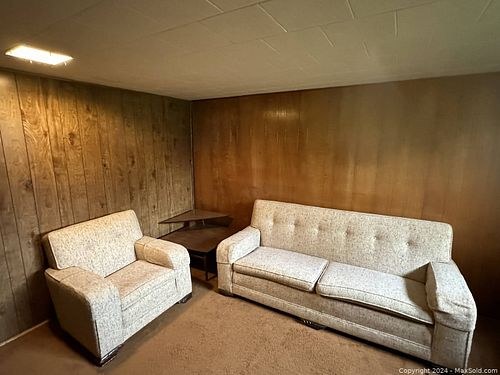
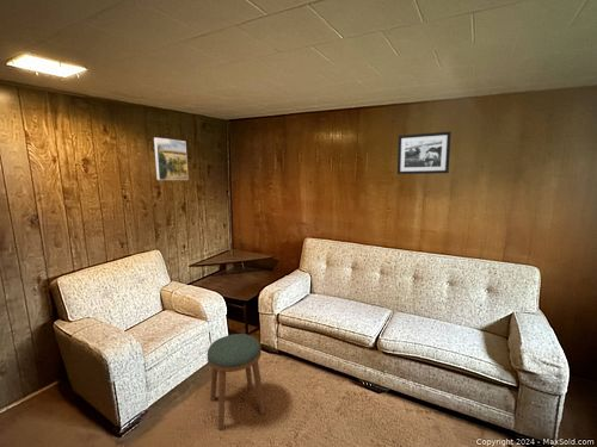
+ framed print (171, 160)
+ stool (234, 371)
+ picture frame (423, 154)
